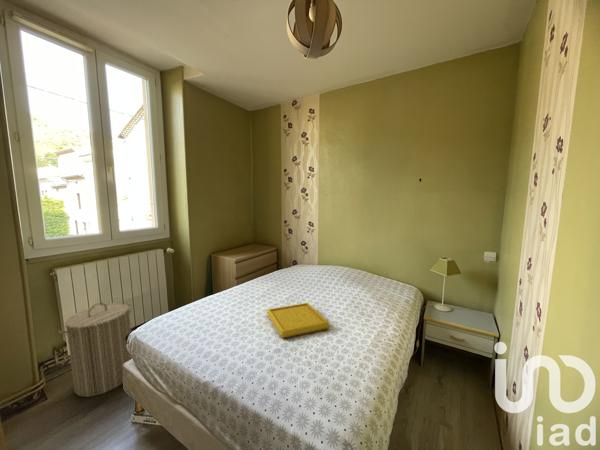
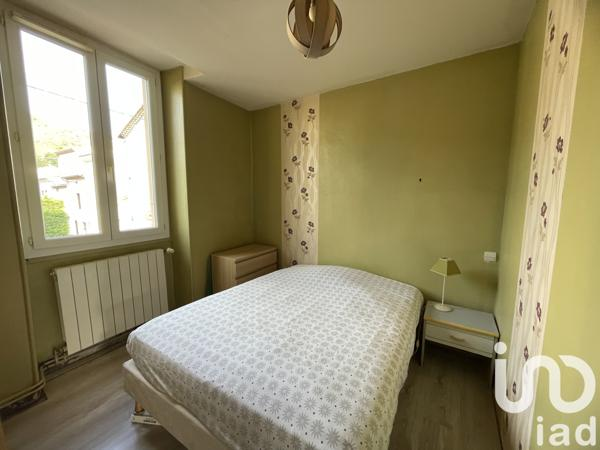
- laundry hamper (102, 341)
- serving tray (296, 318)
